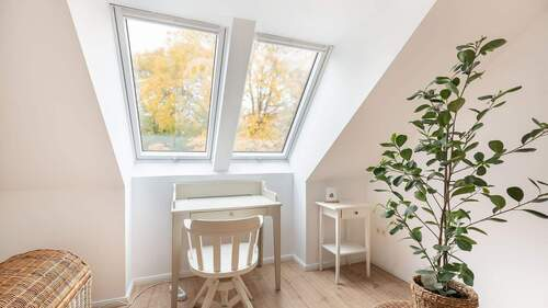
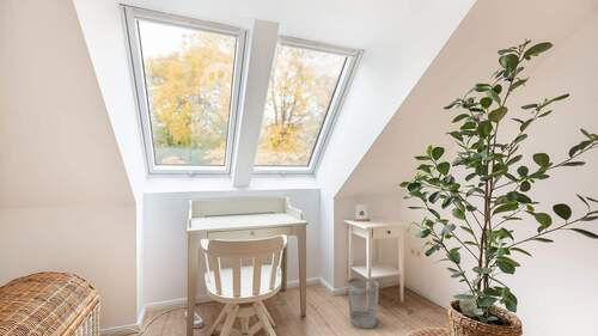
+ wastebasket (362, 301)
